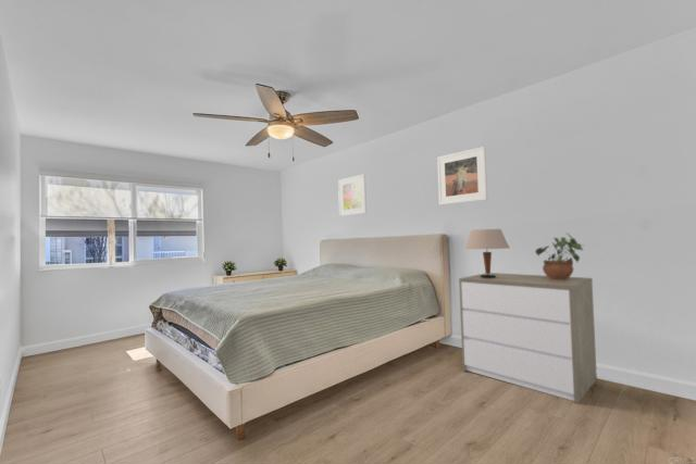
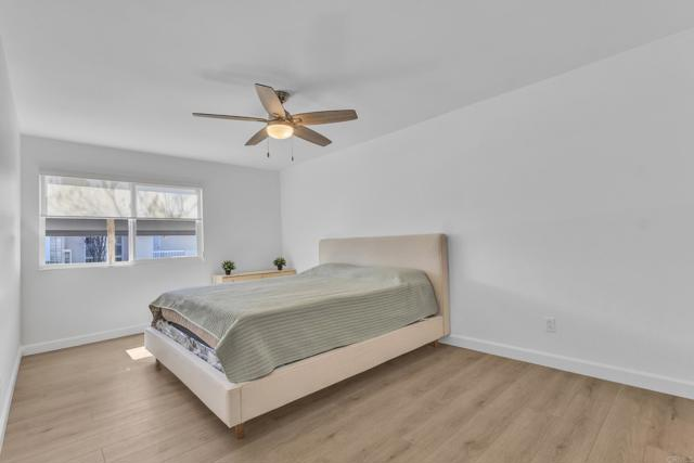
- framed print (460, 177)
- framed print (351, 196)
- dresser (524, 326)
- table lamp (486, 253)
- potted plant (562, 256)
